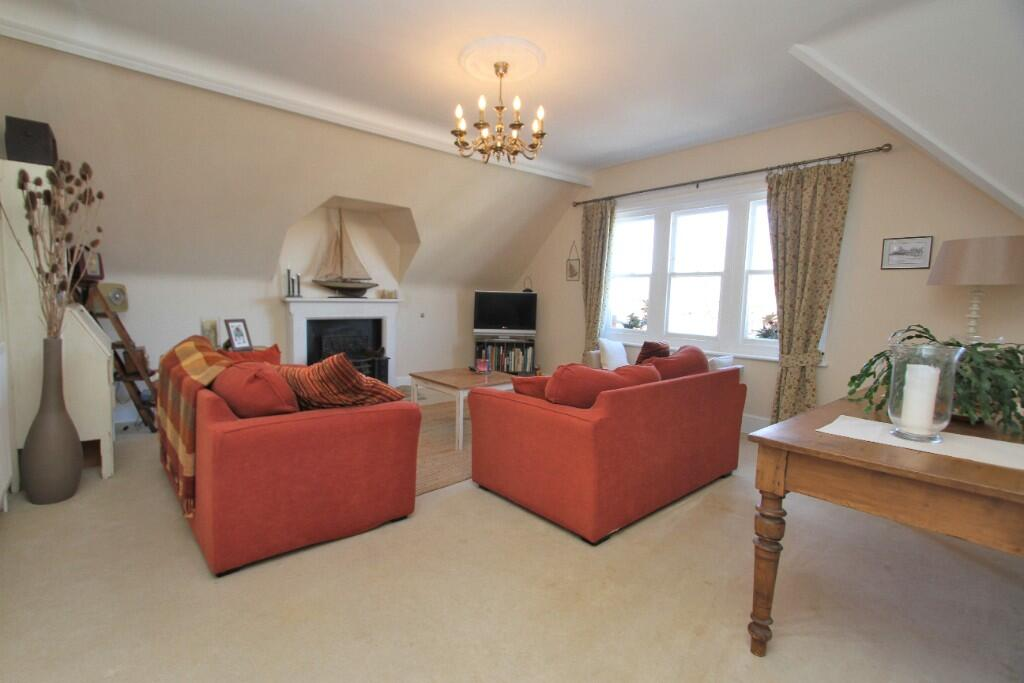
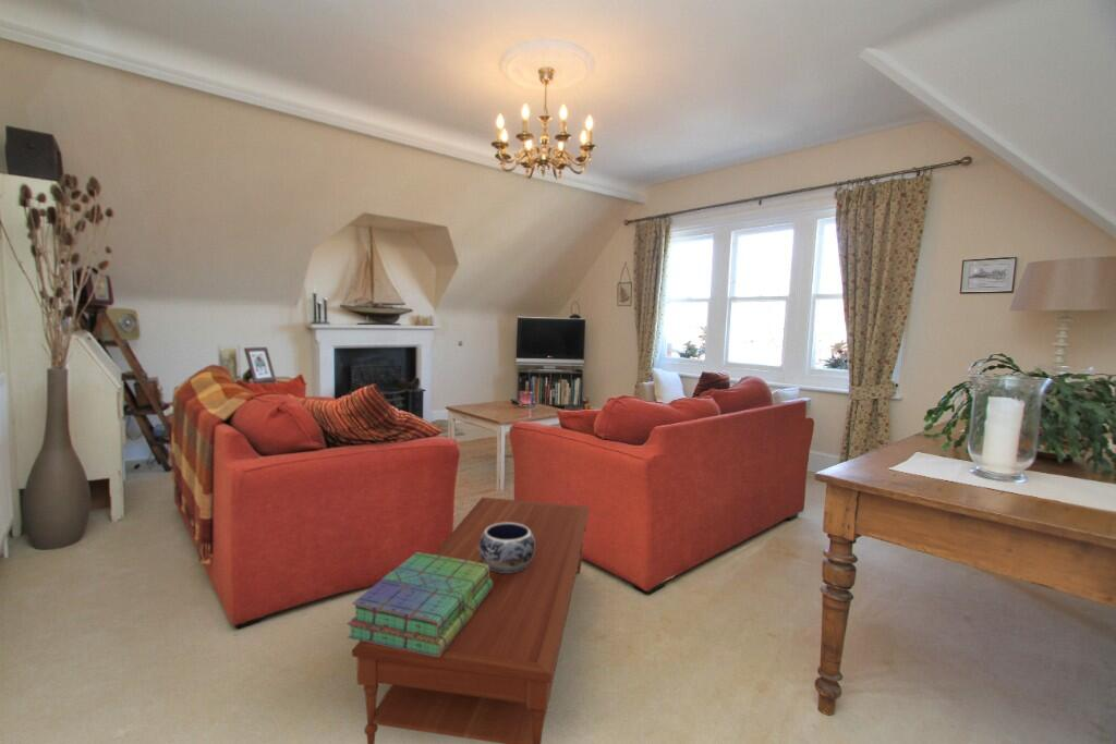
+ decorative bowl (507, 546)
+ coffee table (504, 597)
+ stack of books (426, 596)
